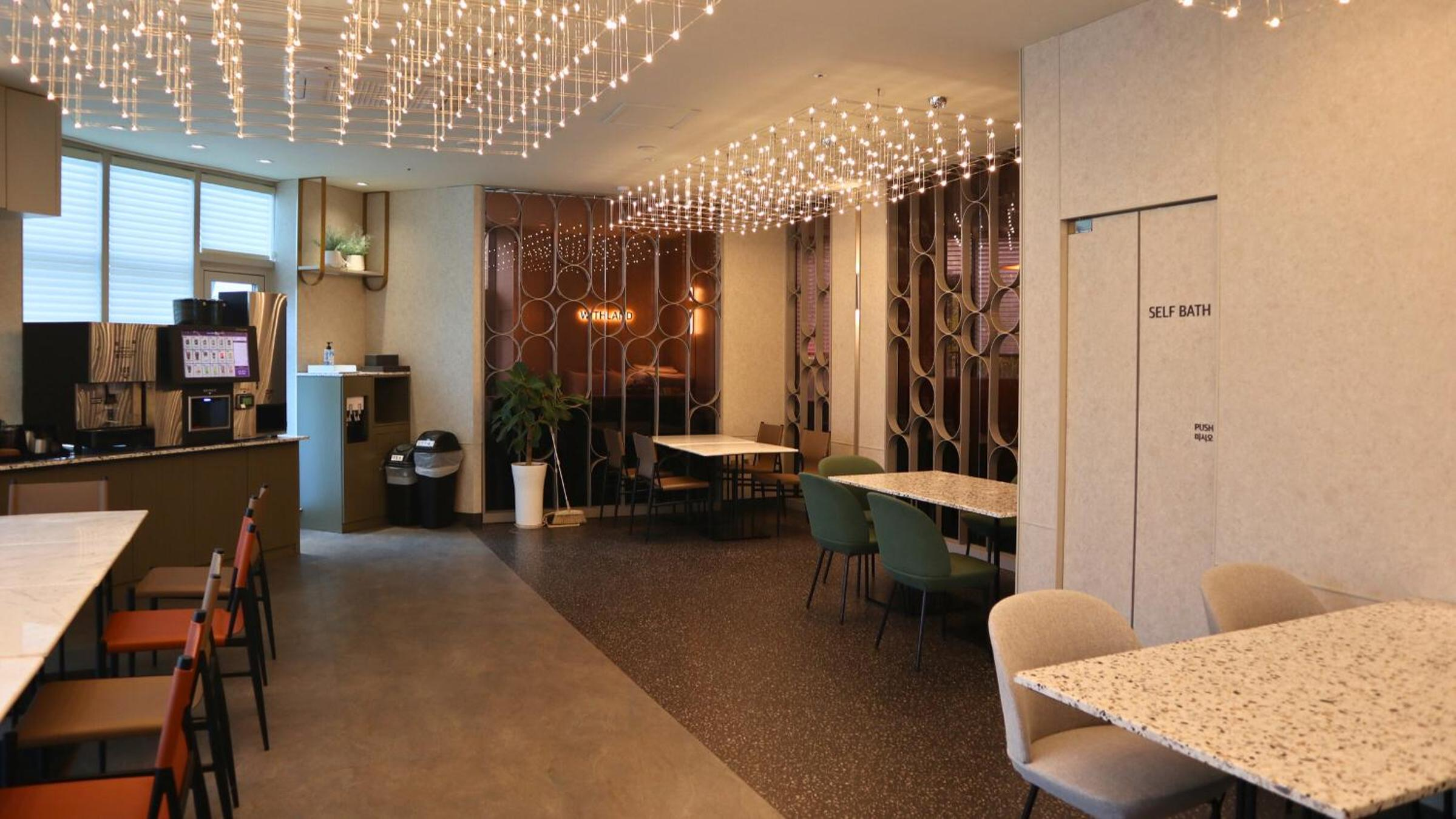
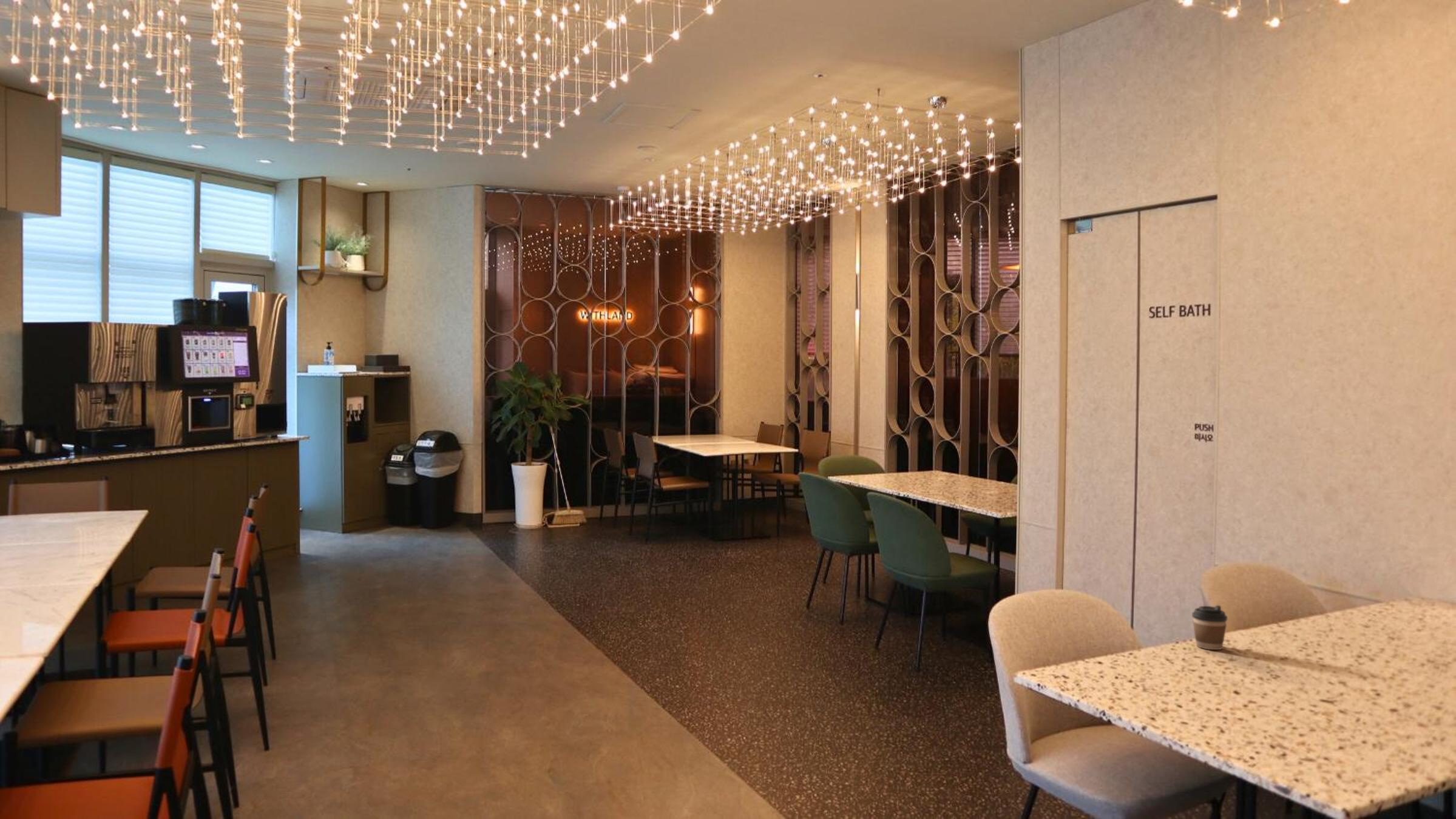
+ coffee cup (1209, 625)
